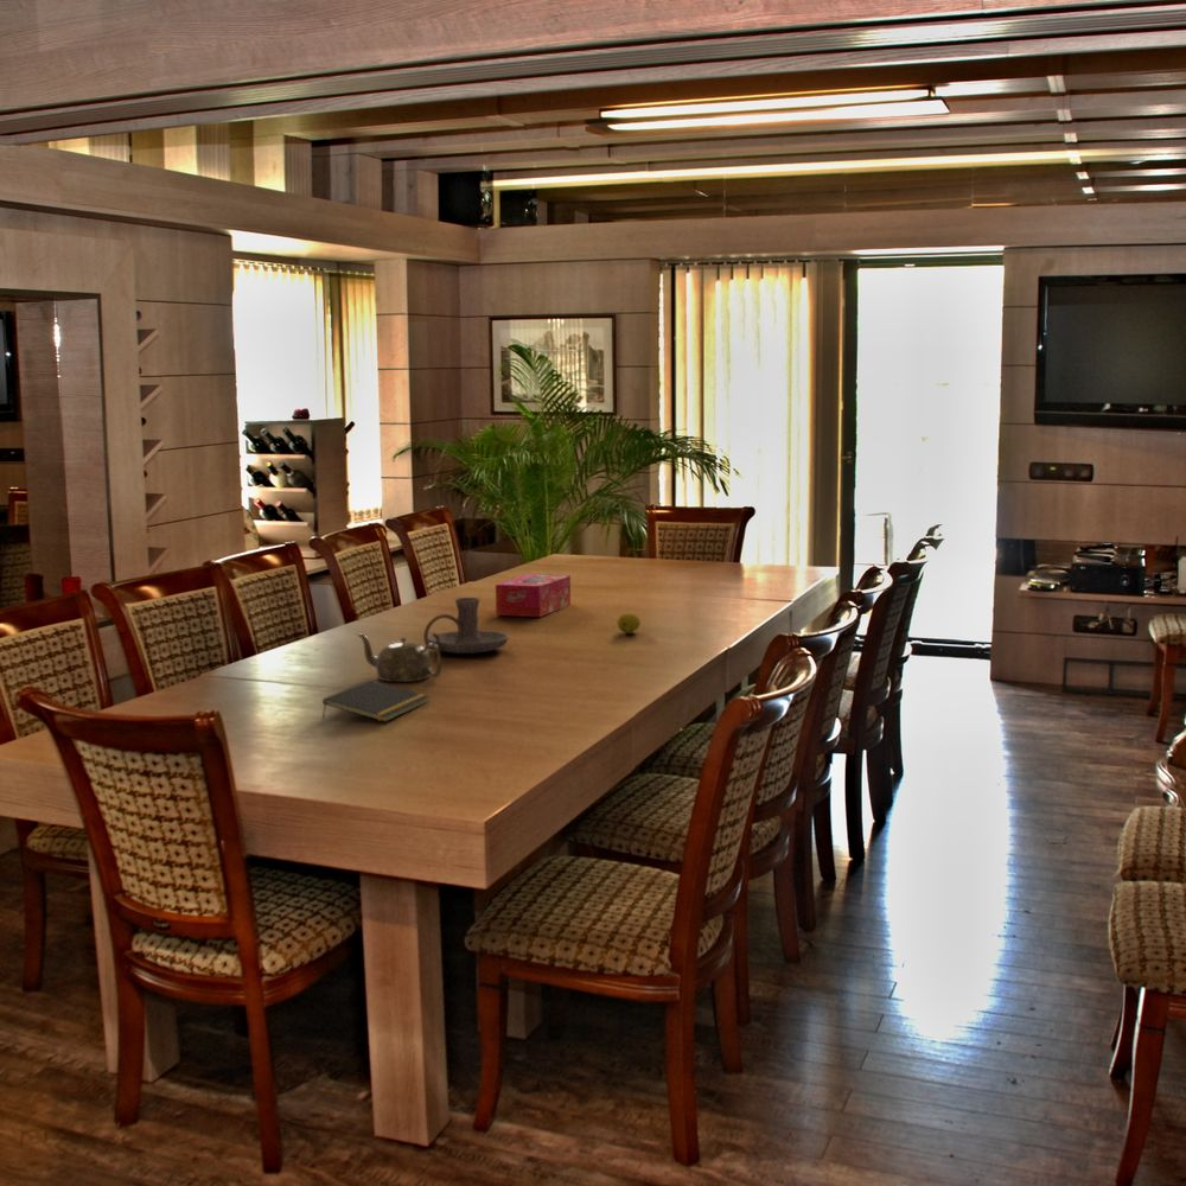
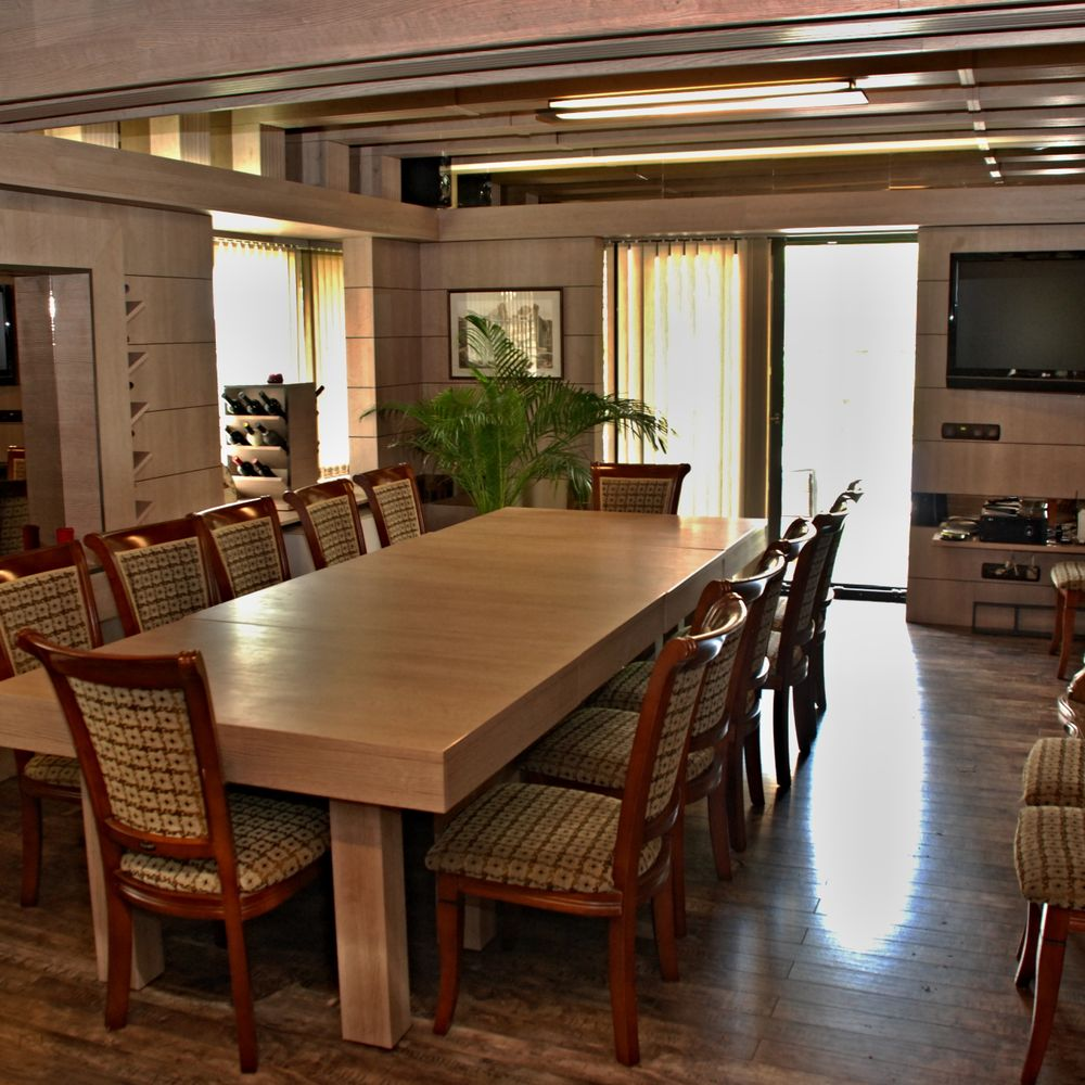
- teapot (398, 656)
- tissue box (534, 594)
- notepad (377, 700)
- fruit (629, 623)
- candle holder (460, 626)
